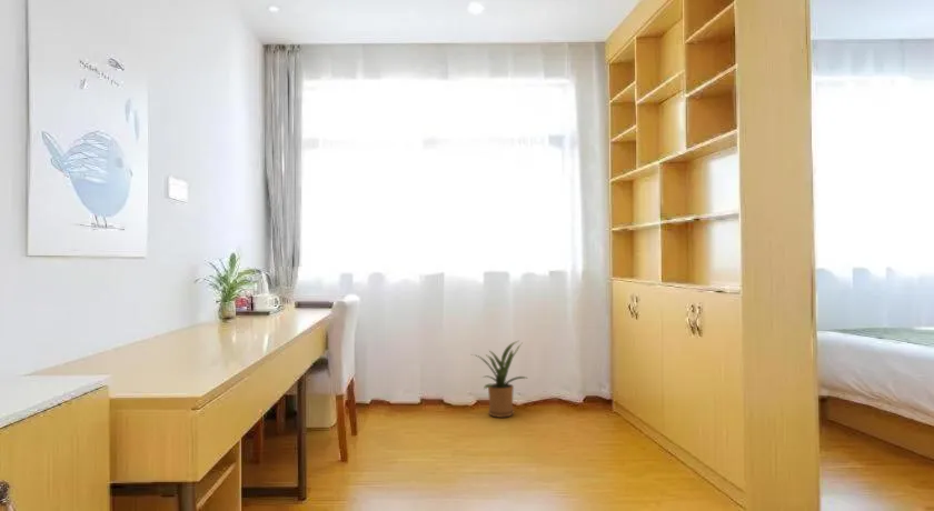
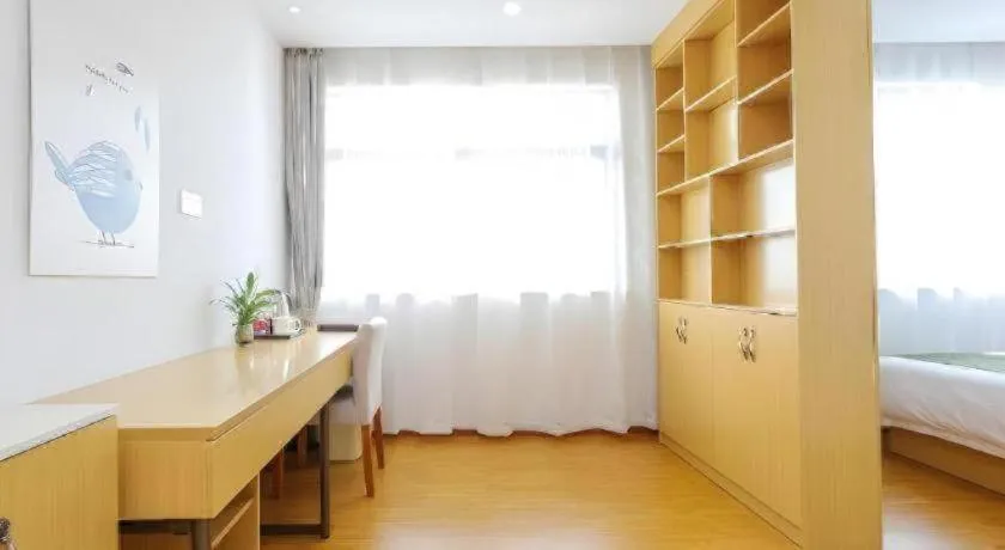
- house plant (498, 377)
